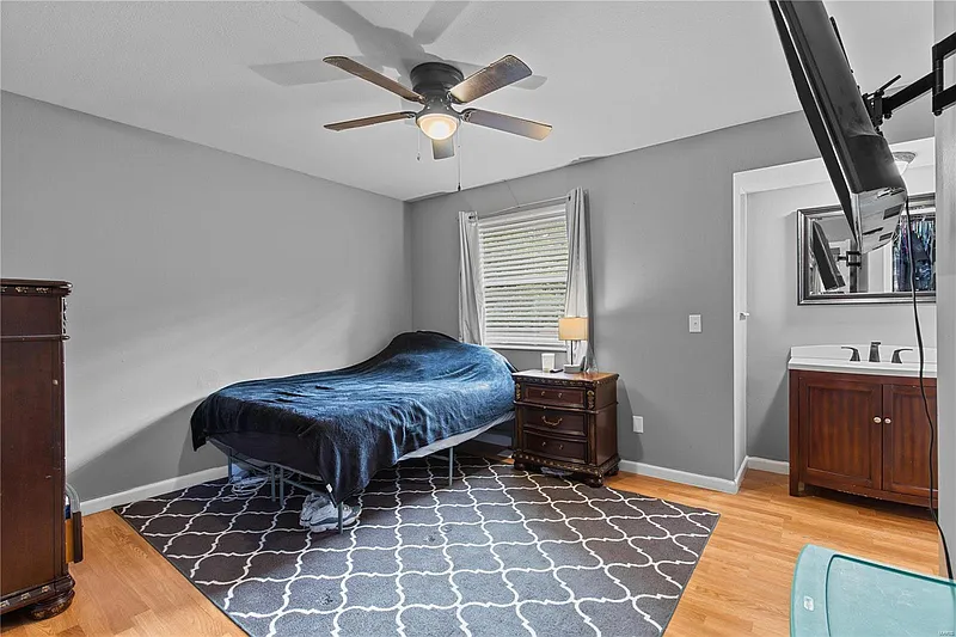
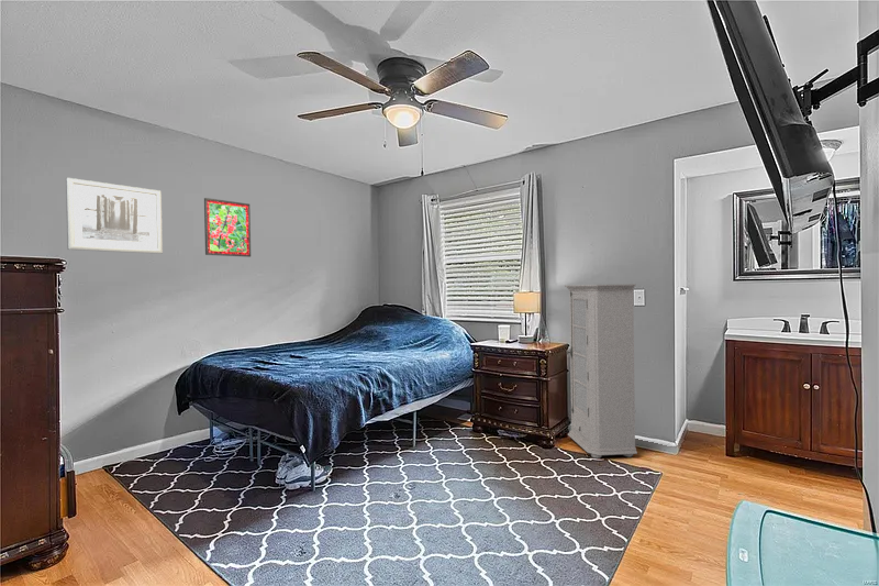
+ wall art (116, 218)
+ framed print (227, 228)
+ cabinet (601, 365)
